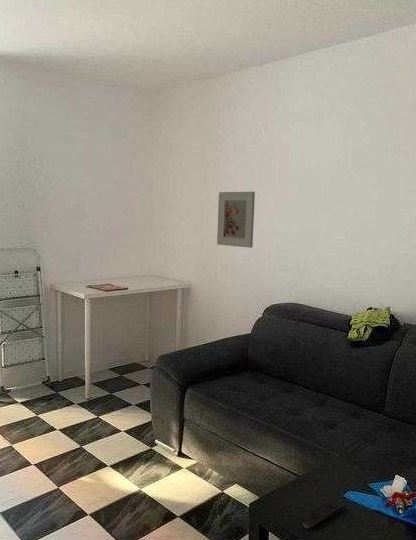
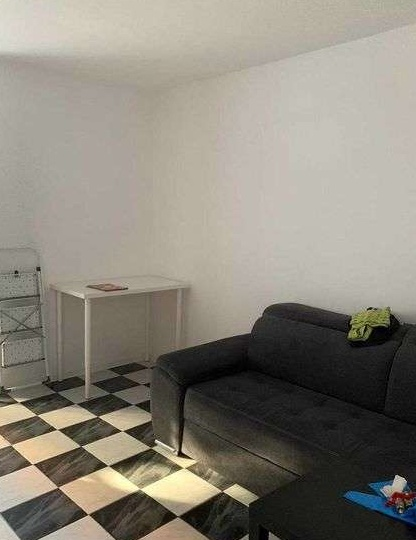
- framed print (235, 219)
- remote control (322, 514)
